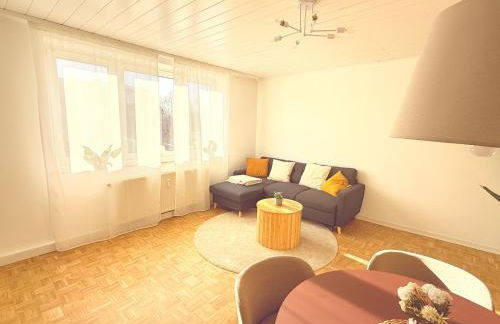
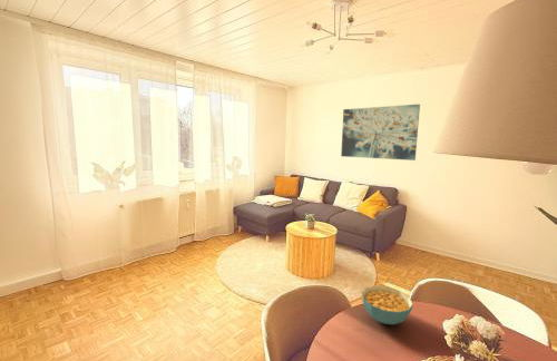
+ cereal bowl (385, 309)
+ wall art (377, 133)
